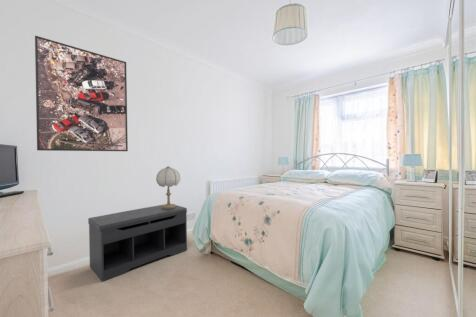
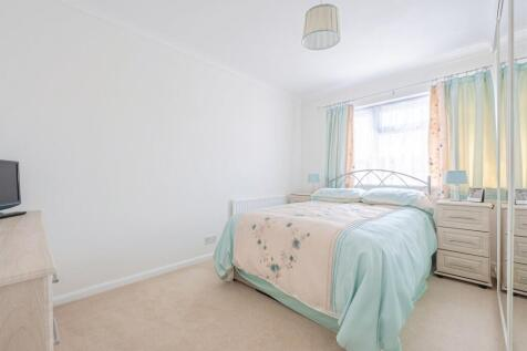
- bench (141, 235)
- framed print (87, 100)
- table lamp (168, 186)
